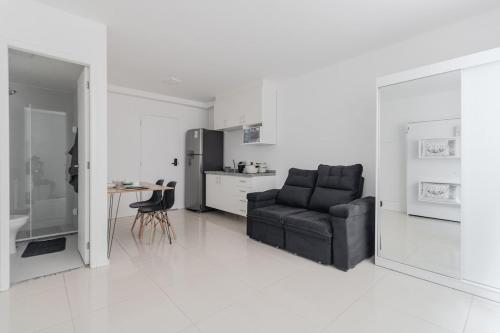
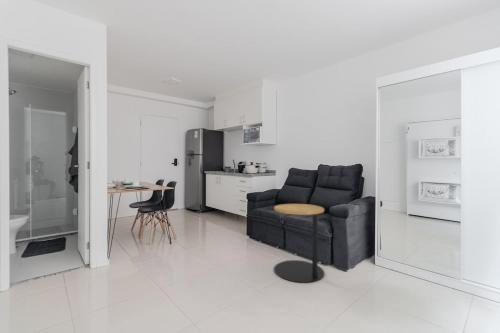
+ side table (312, 239)
